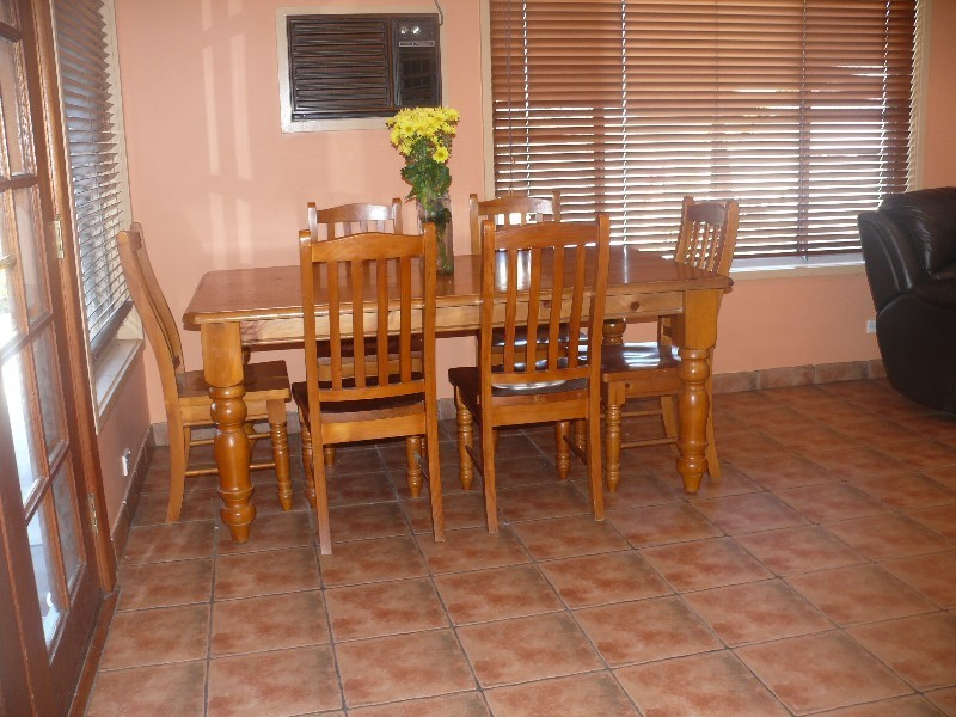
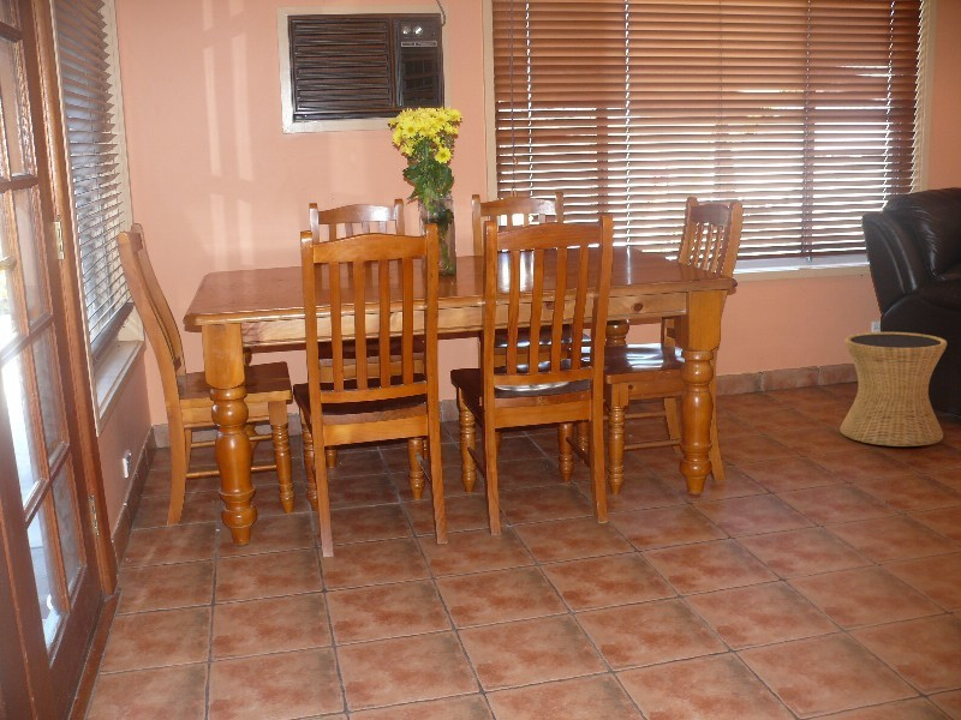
+ side table (893, 386)
